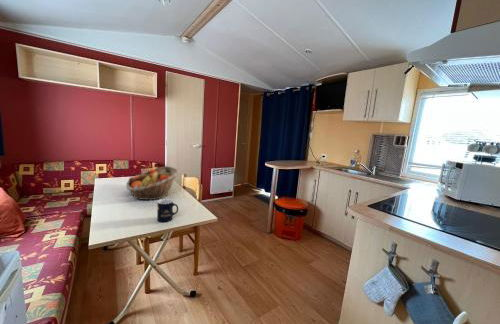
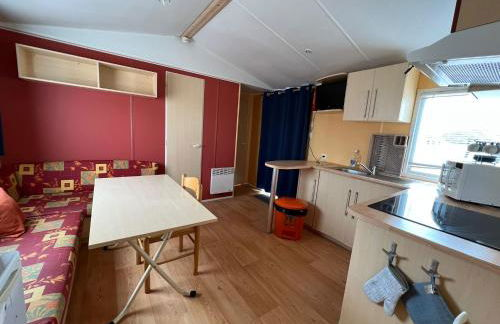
- fruit basket (153, 181)
- mug (167, 209)
